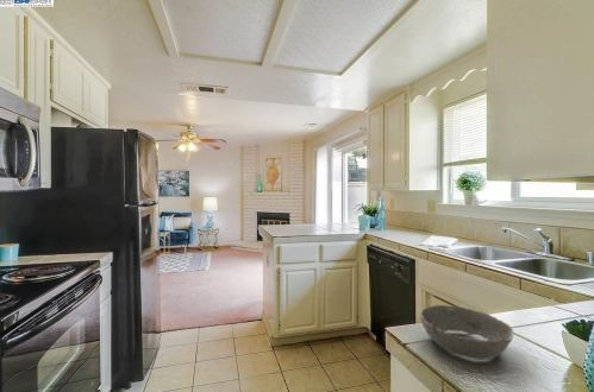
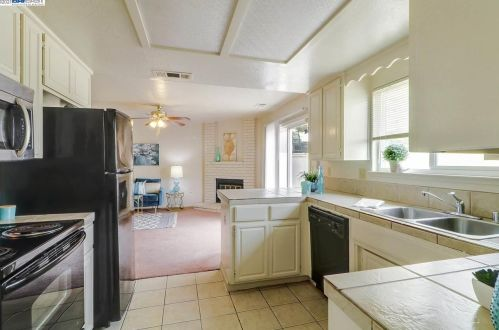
- bowl (463, 331)
